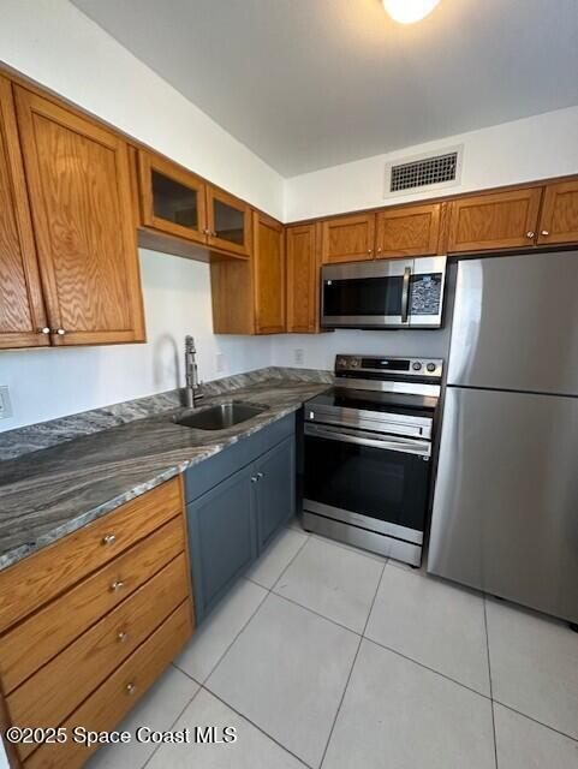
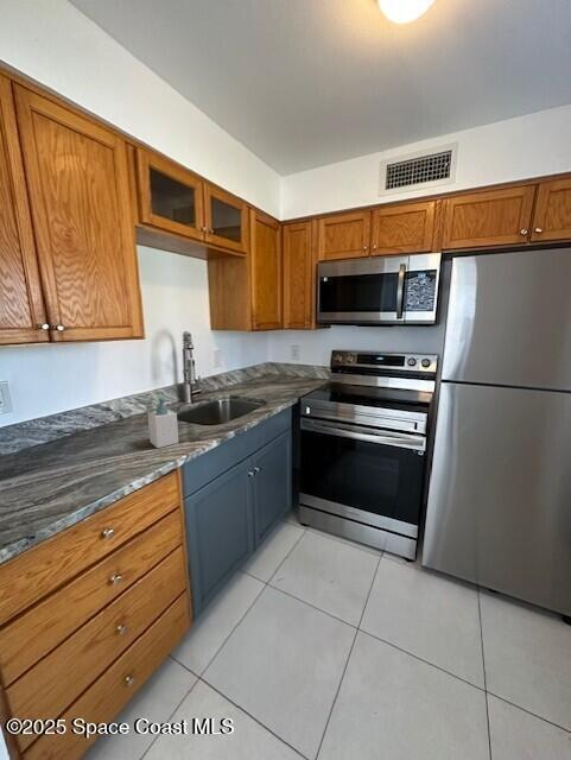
+ soap bottle (163, 420)
